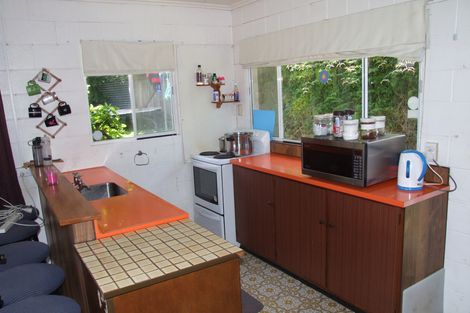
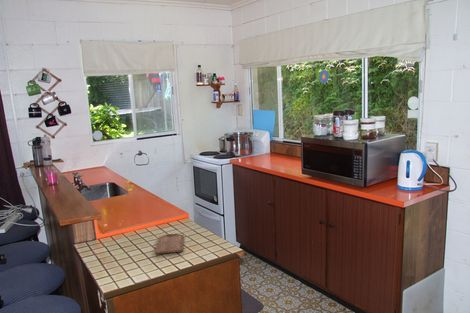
+ cutting board (170, 242)
